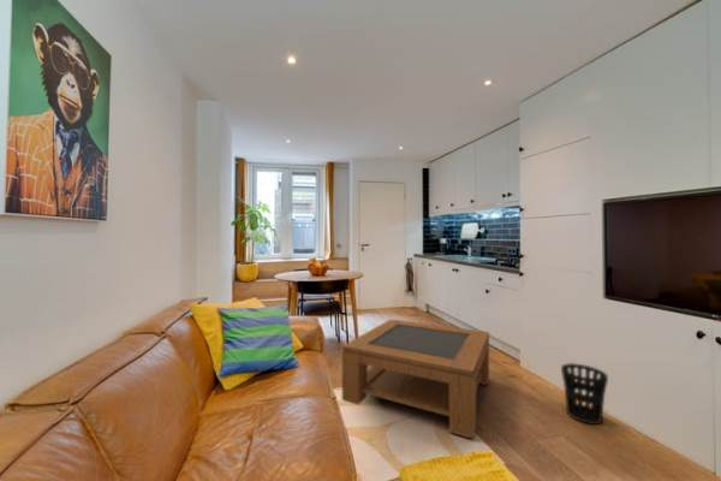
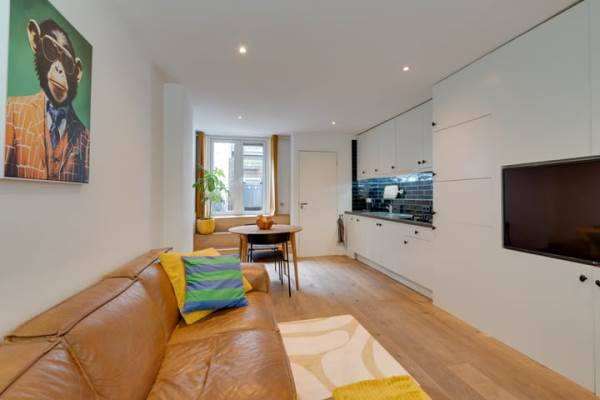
- wastebasket (582, 392)
- coffee table (421, 363)
